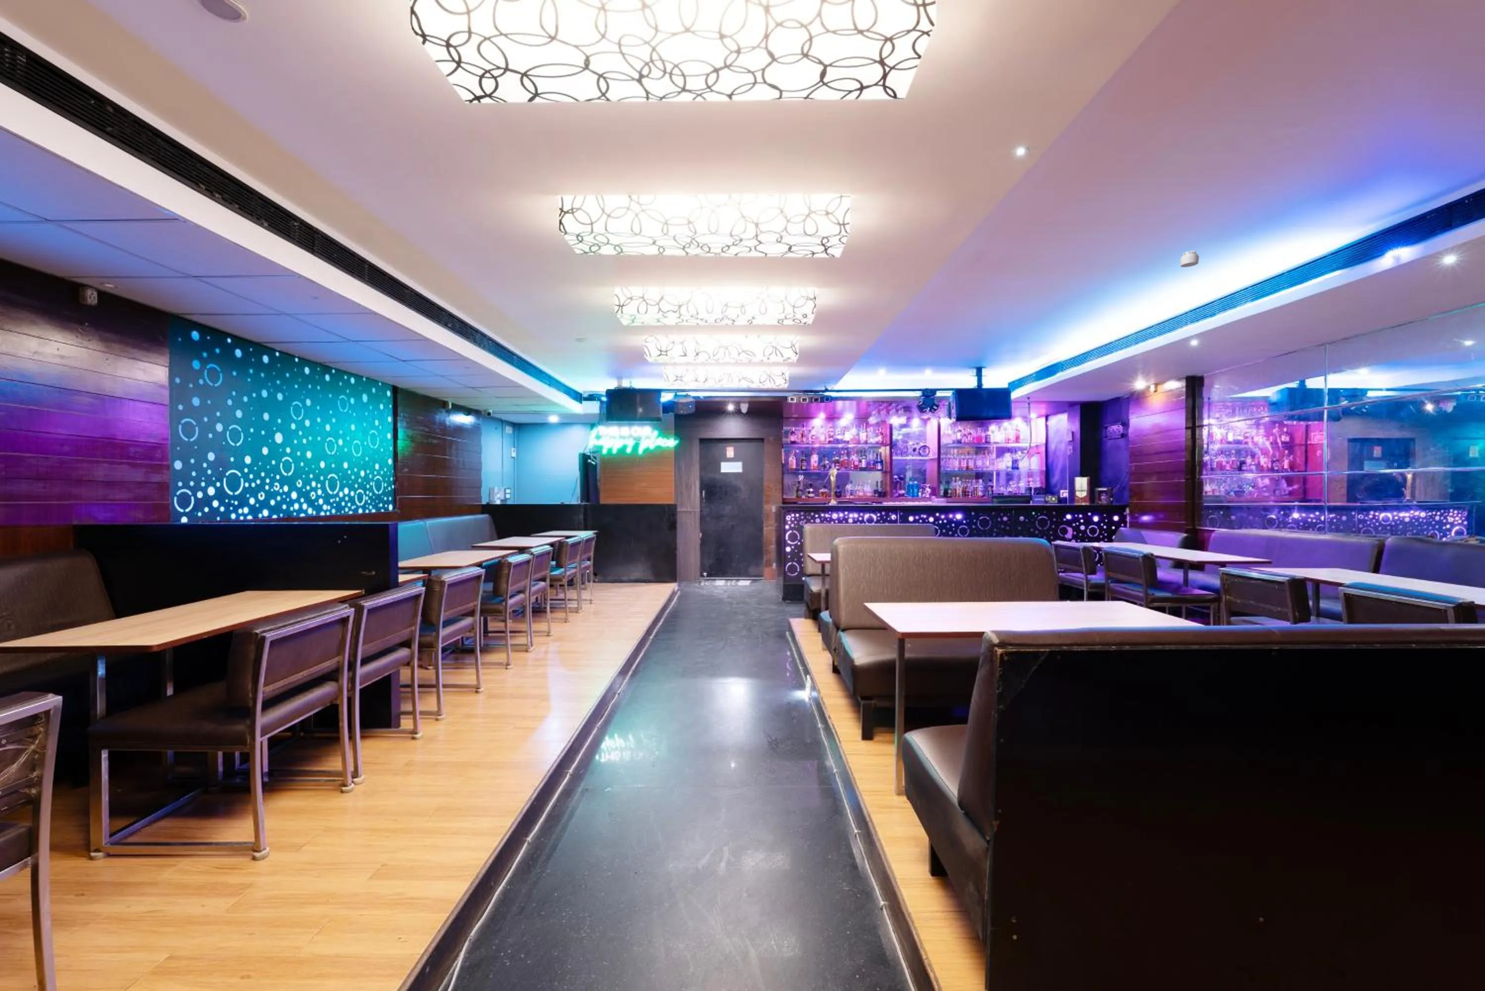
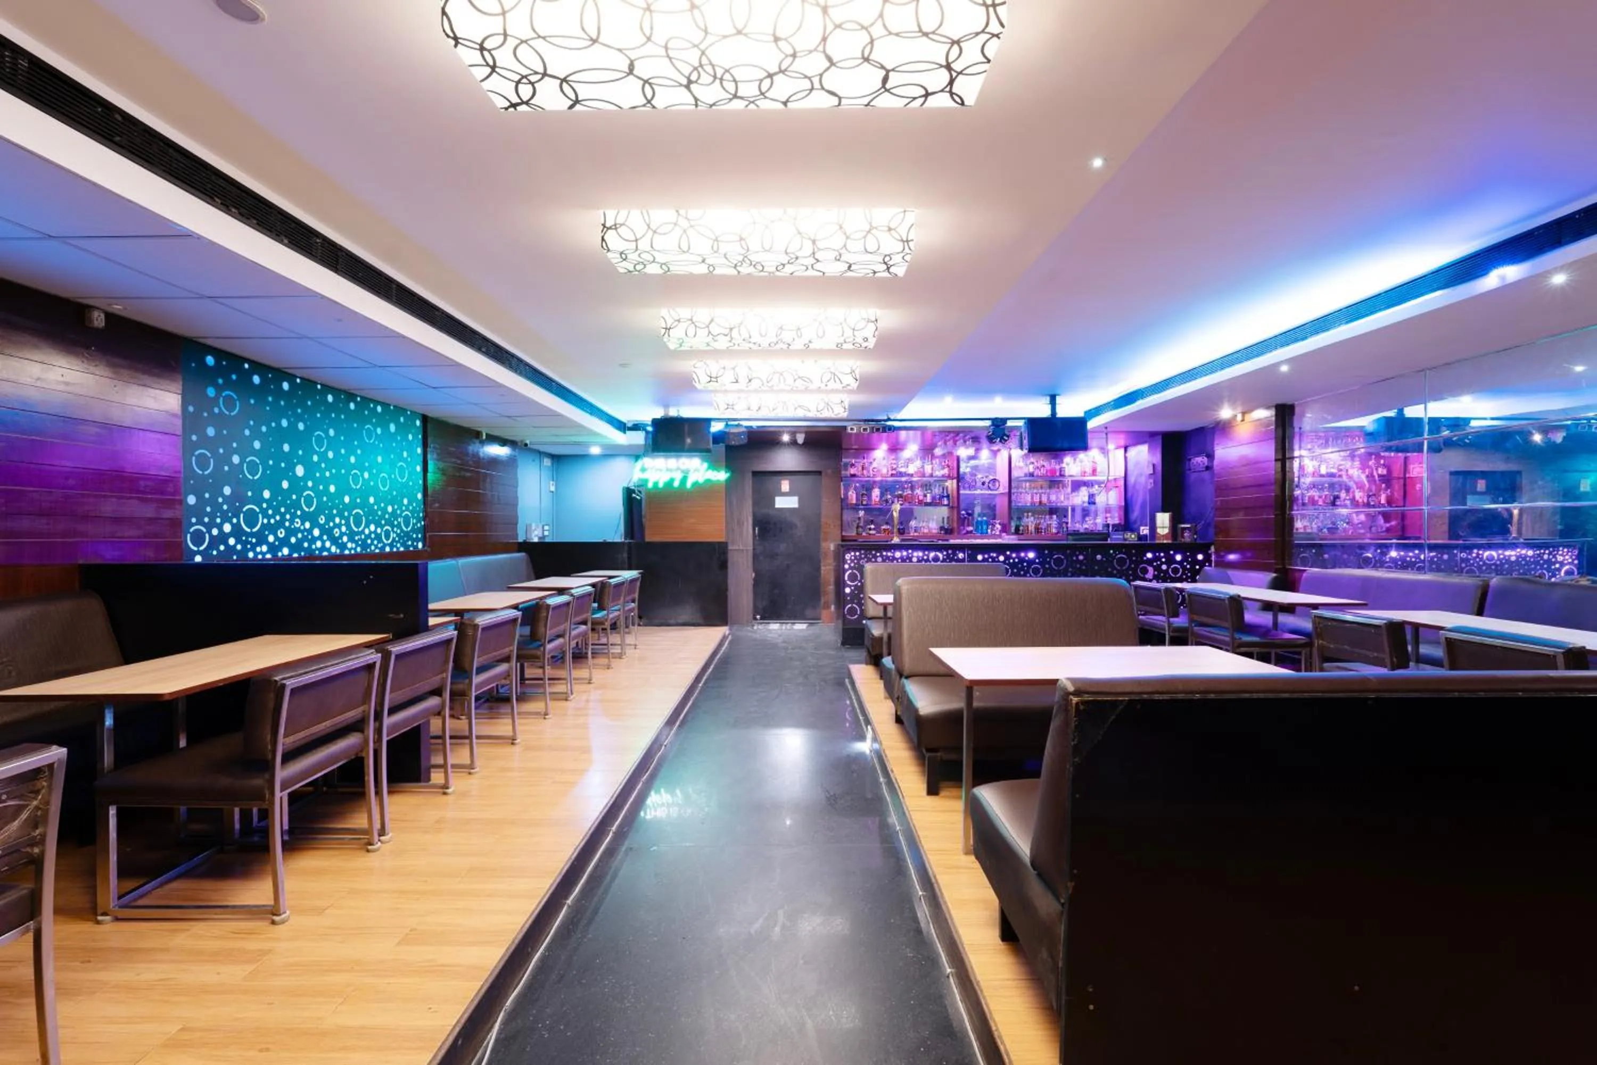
- smoke detector (1189, 259)
